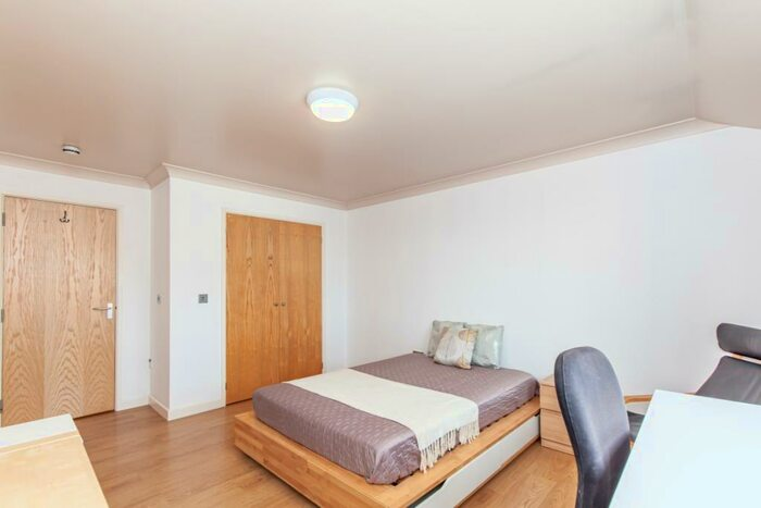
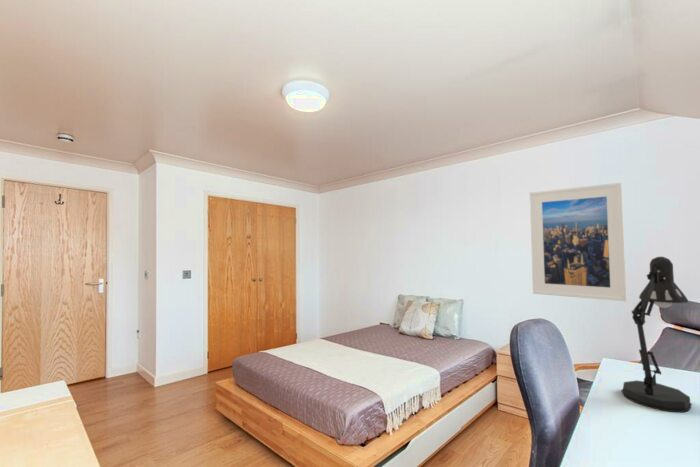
+ desk lamp (644, 323)
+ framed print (574, 242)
